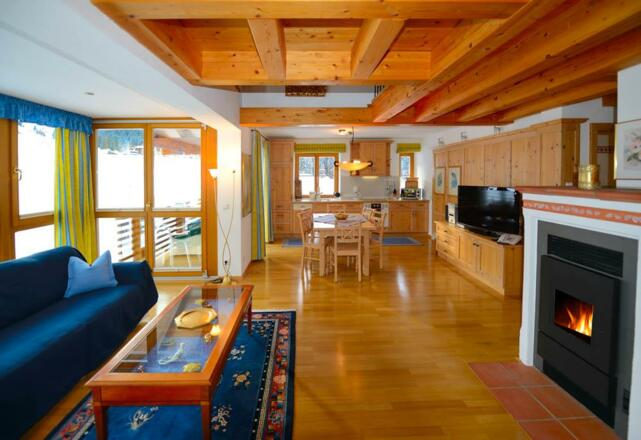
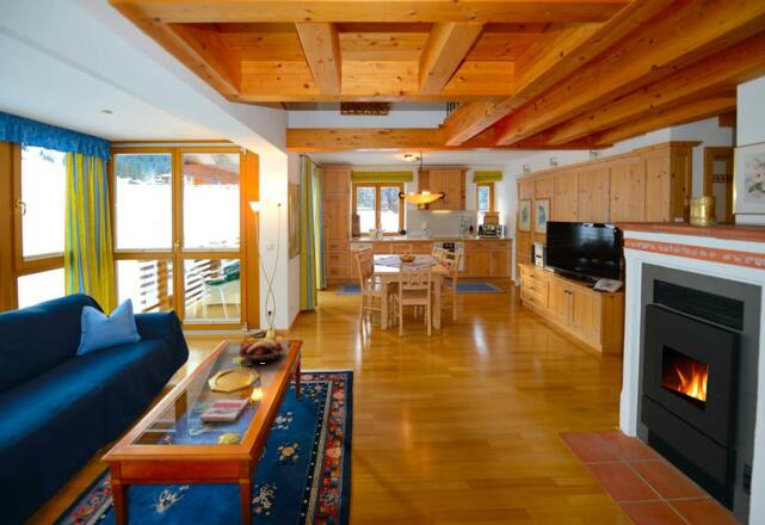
+ fruit basket (263, 348)
+ book (226, 409)
